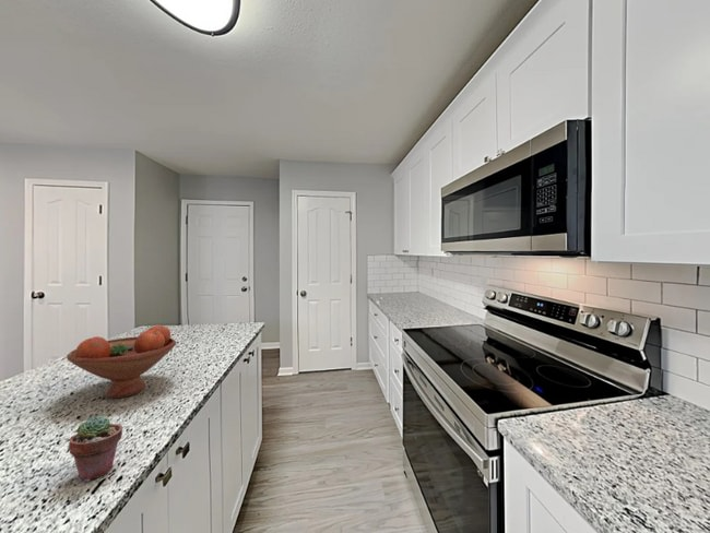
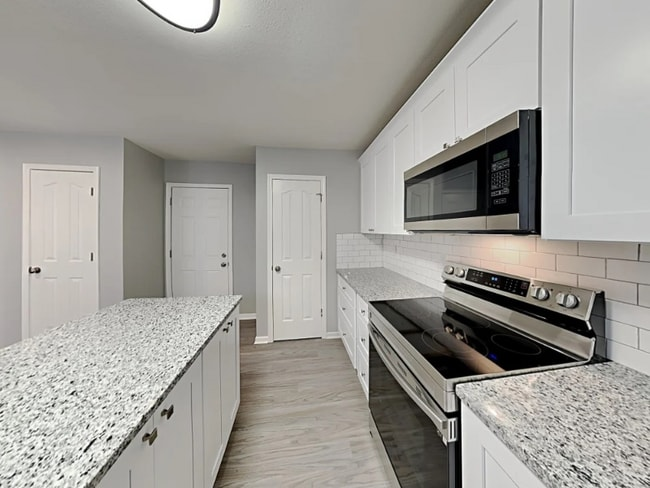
- fruit bowl (126, 359)
- potted succulent (96, 443)
